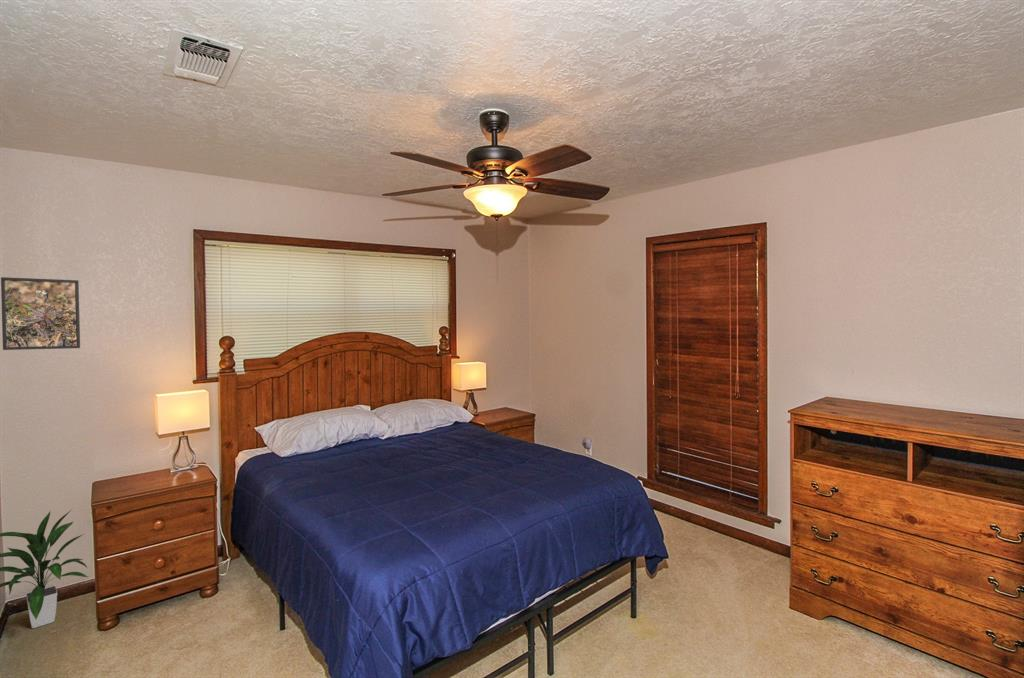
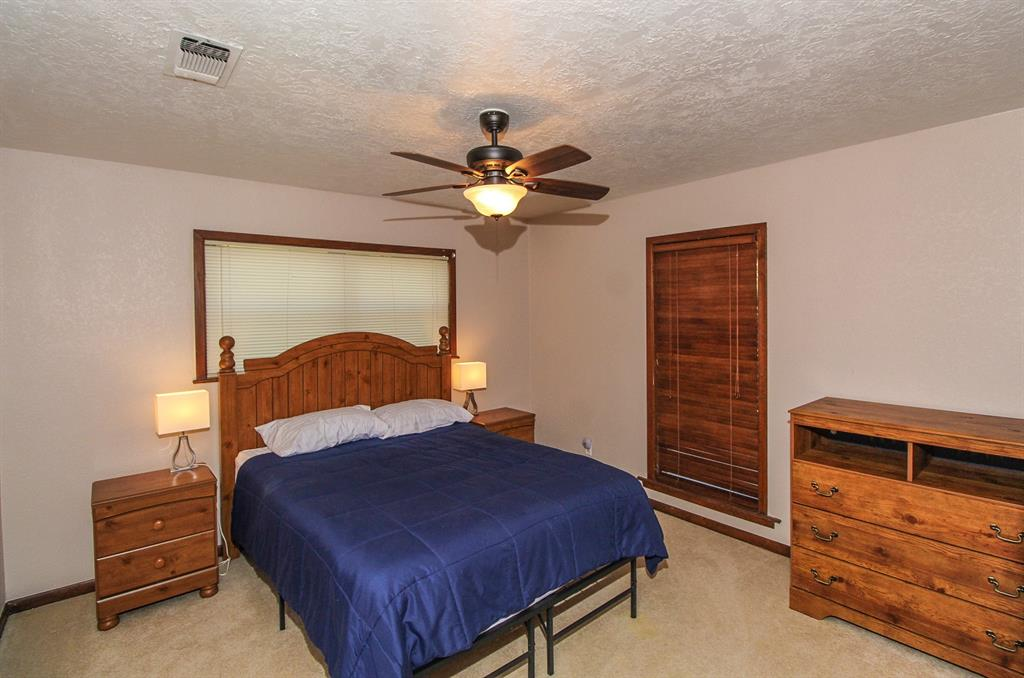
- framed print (42, 314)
- indoor plant (38, 569)
